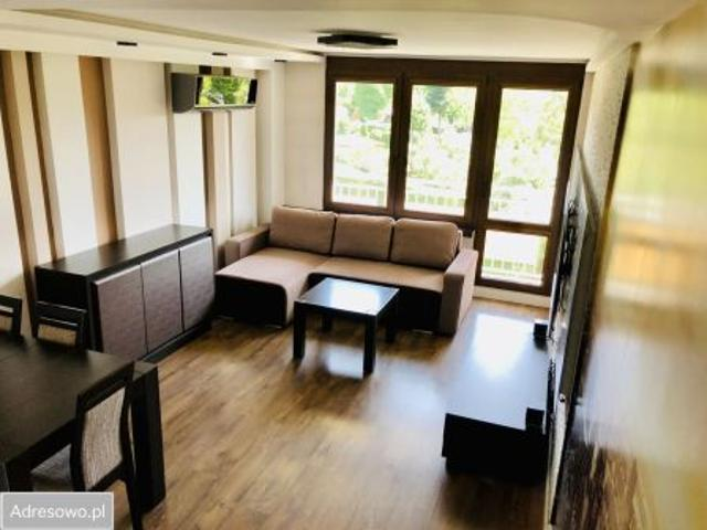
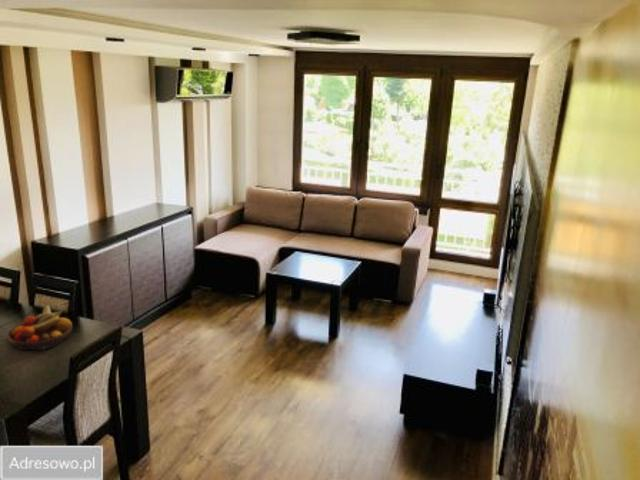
+ fruit bowl (40, 326)
